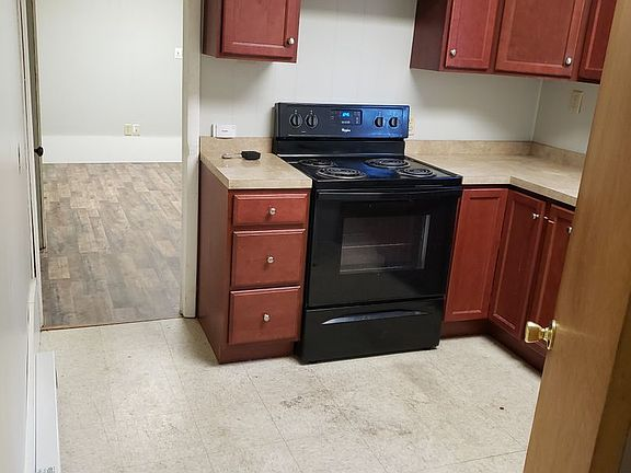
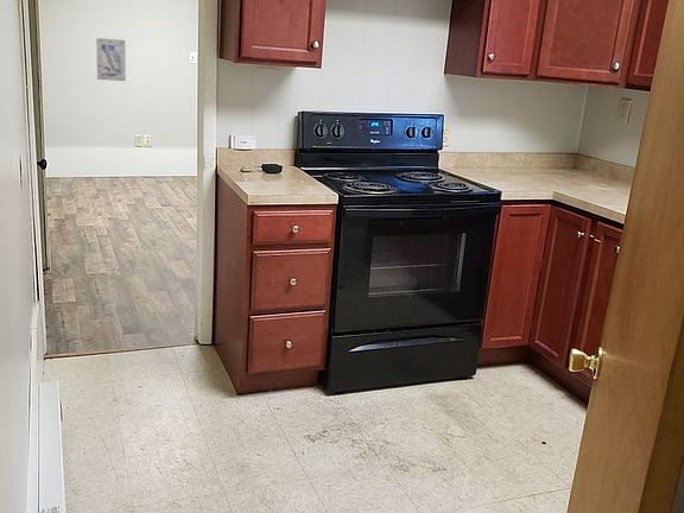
+ wall art (110, 59)
